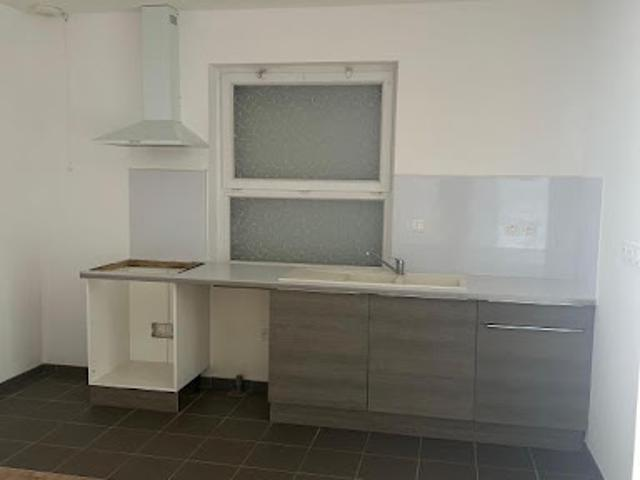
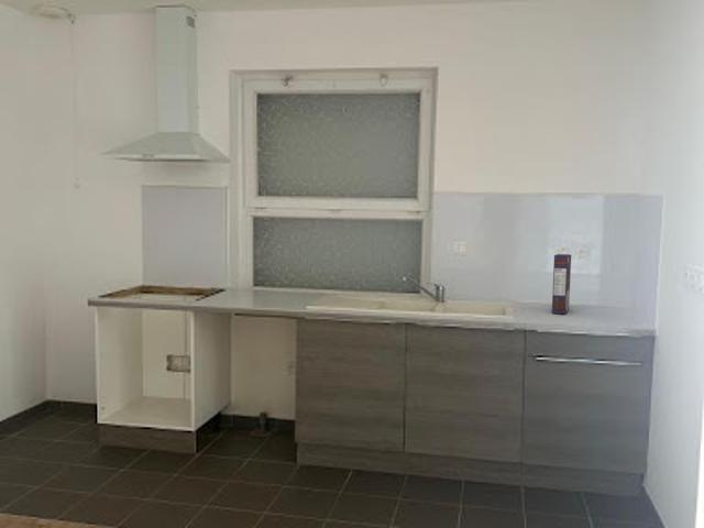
+ cereal box (561, 283)
